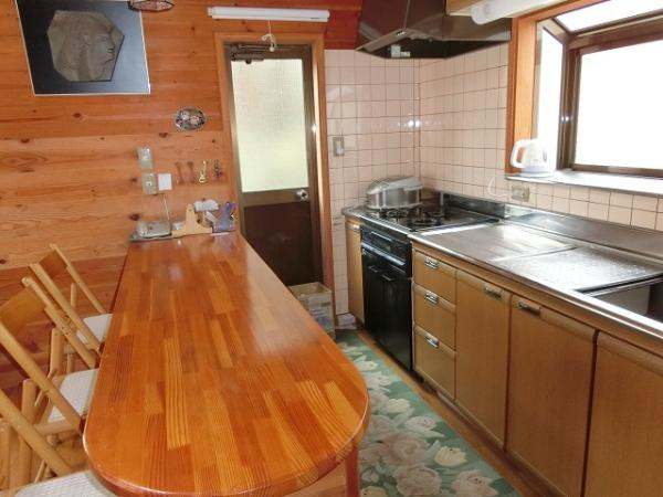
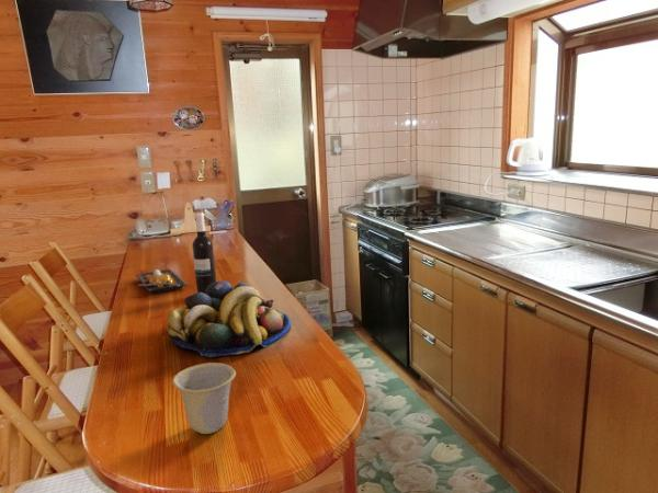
+ cup (206, 401)
+ wine bottle (203, 255)
+ fruit bowl (230, 309)
+ plate (156, 277)
